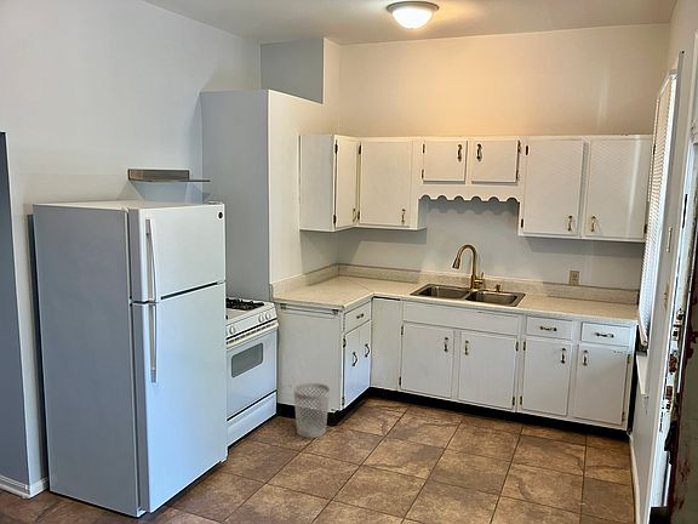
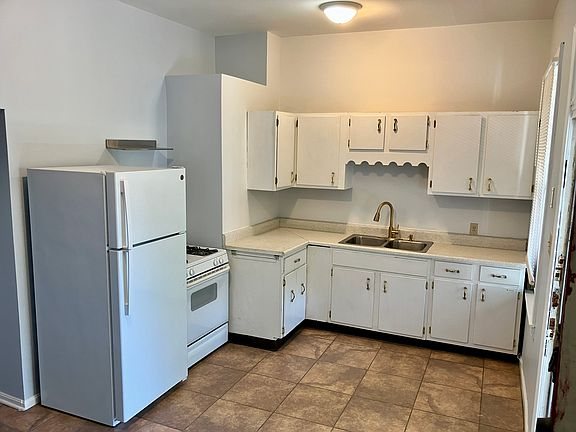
- wastebasket (311, 410)
